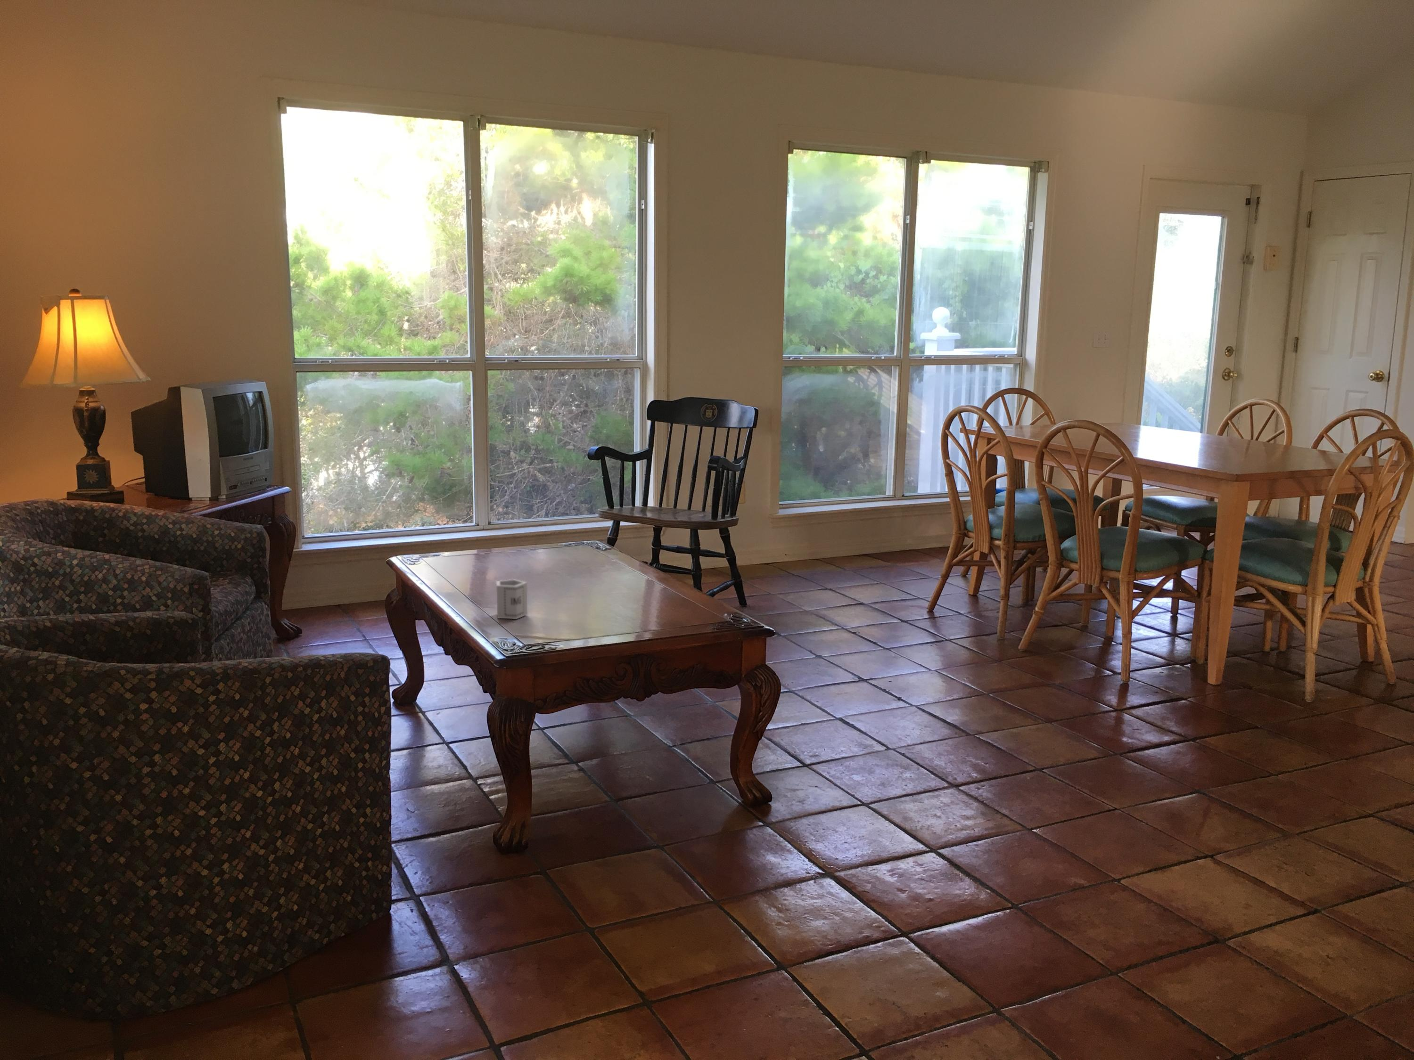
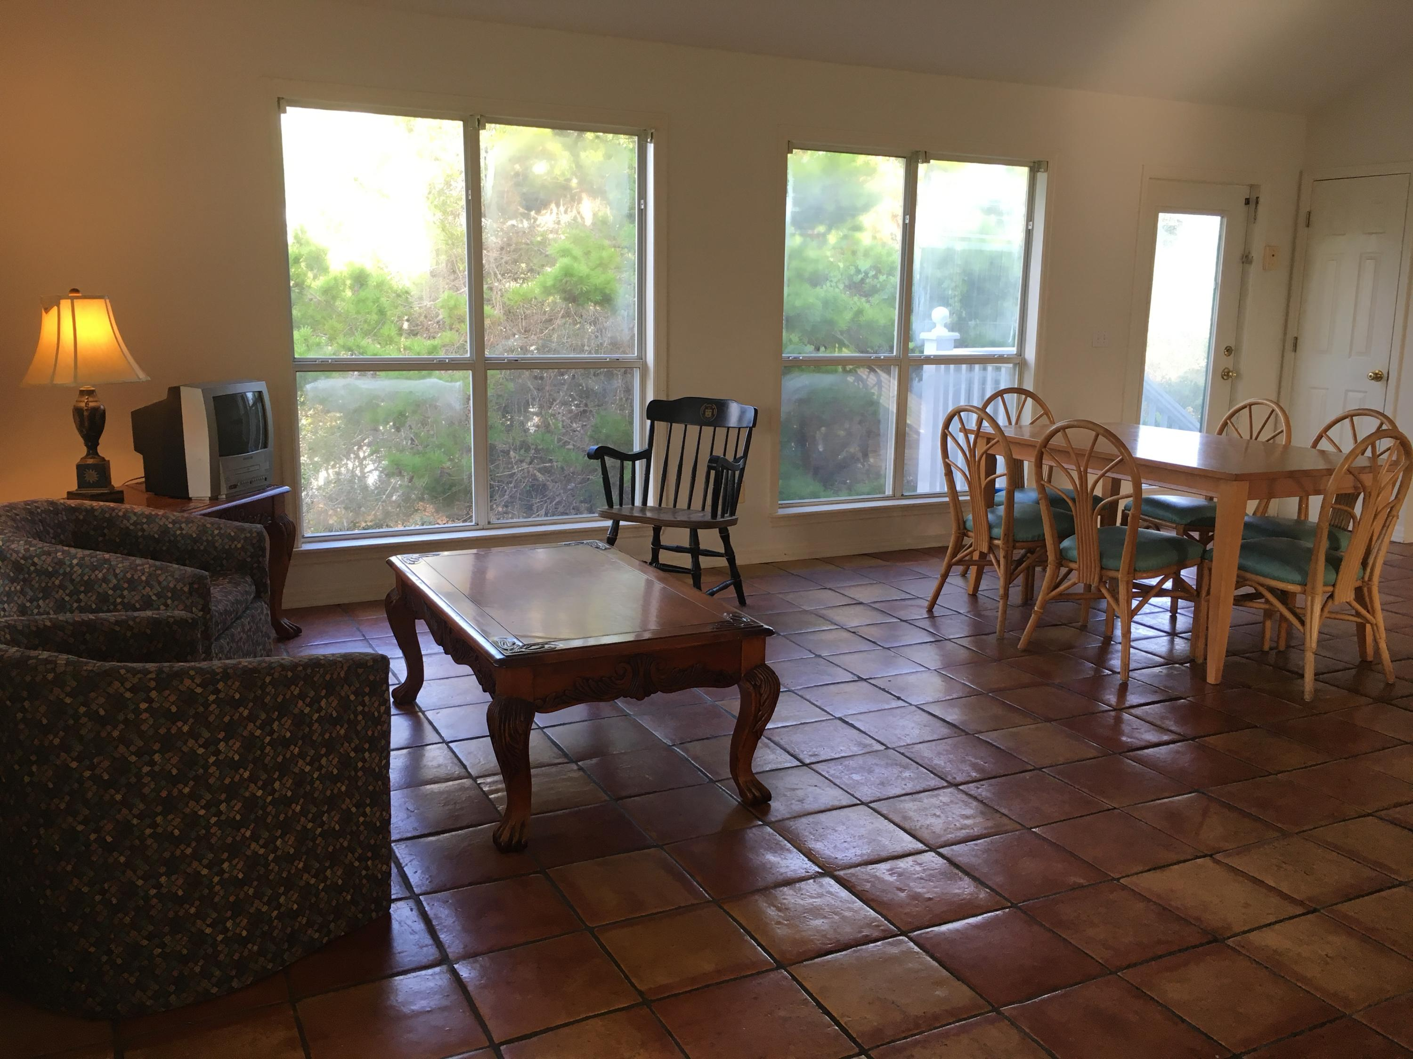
- cup (509, 598)
